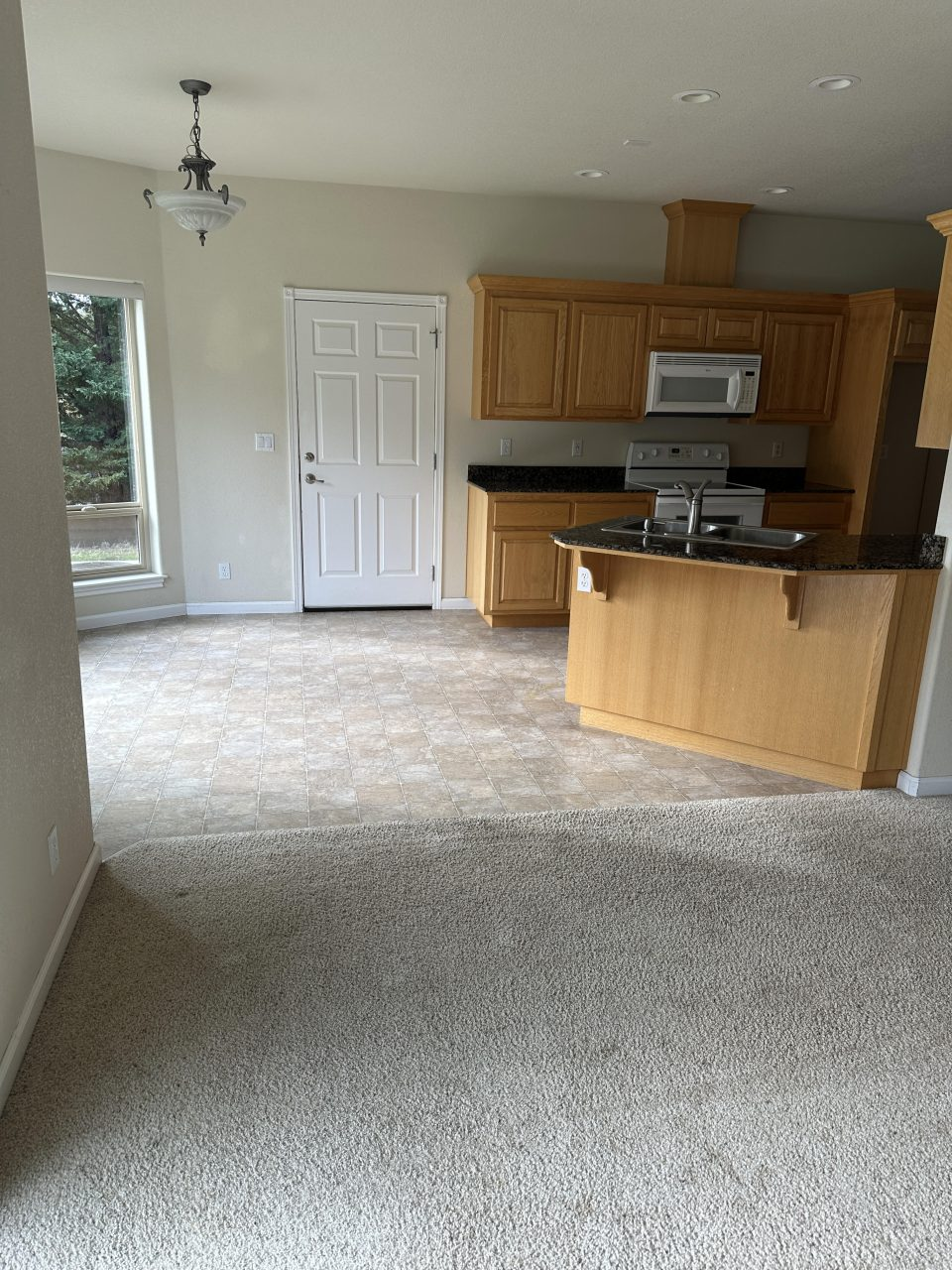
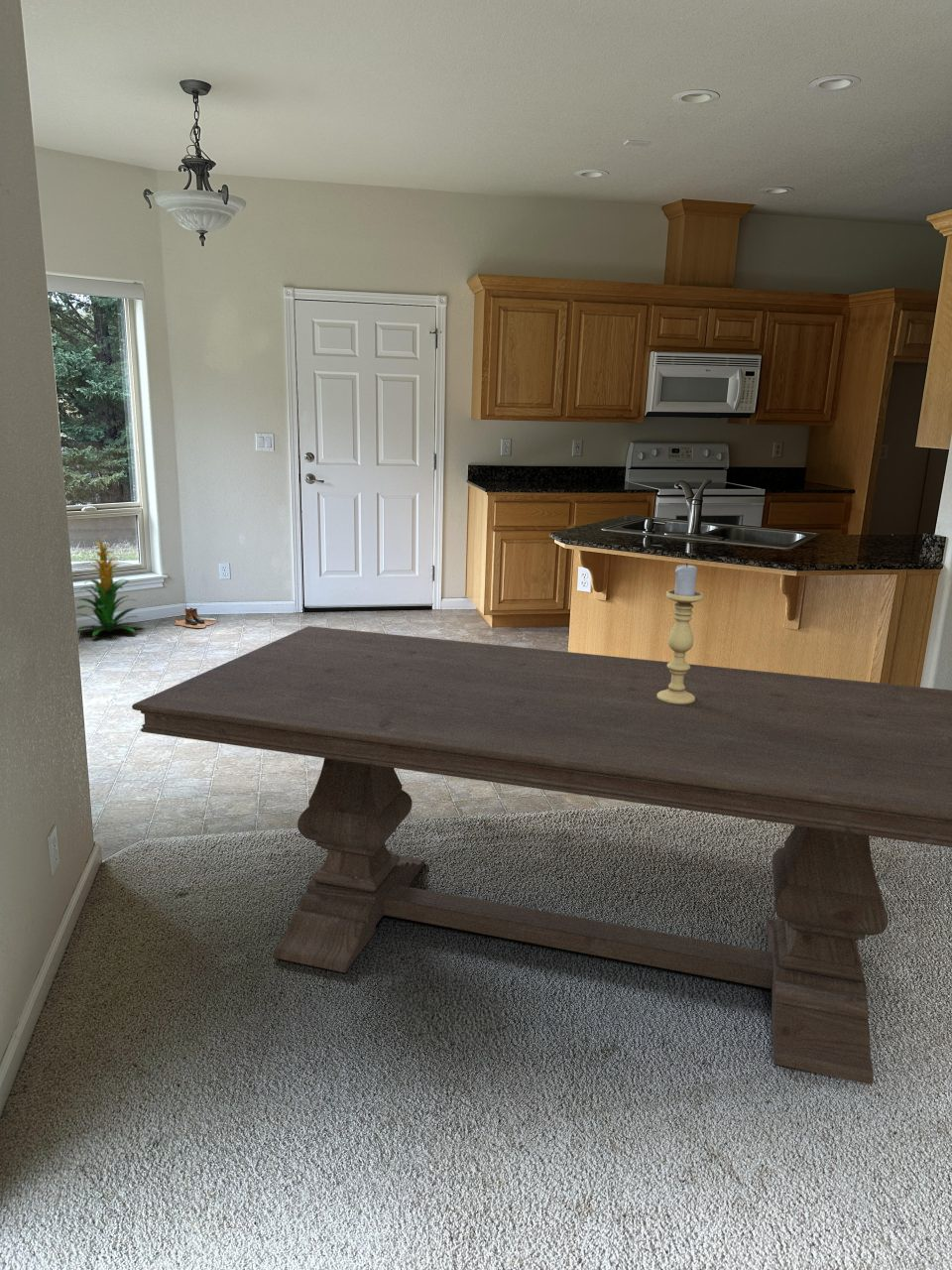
+ indoor plant (105, 583)
+ dining table (578, 794)
+ boots (195, 615)
+ candle holder (681, 631)
